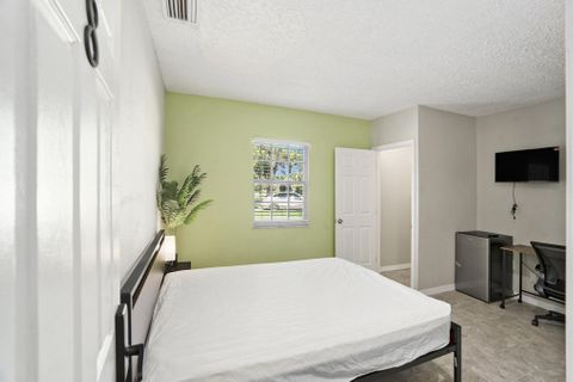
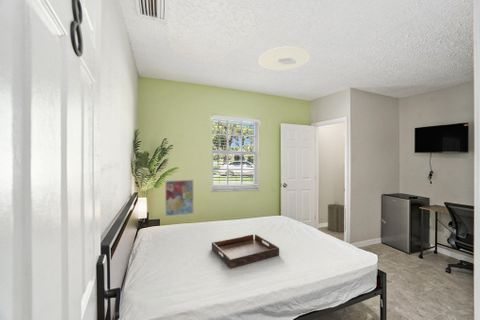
+ serving tray (244, 248)
+ wall art (179, 197)
+ ceiling light (283, 57)
+ laundry hamper (336, 215)
